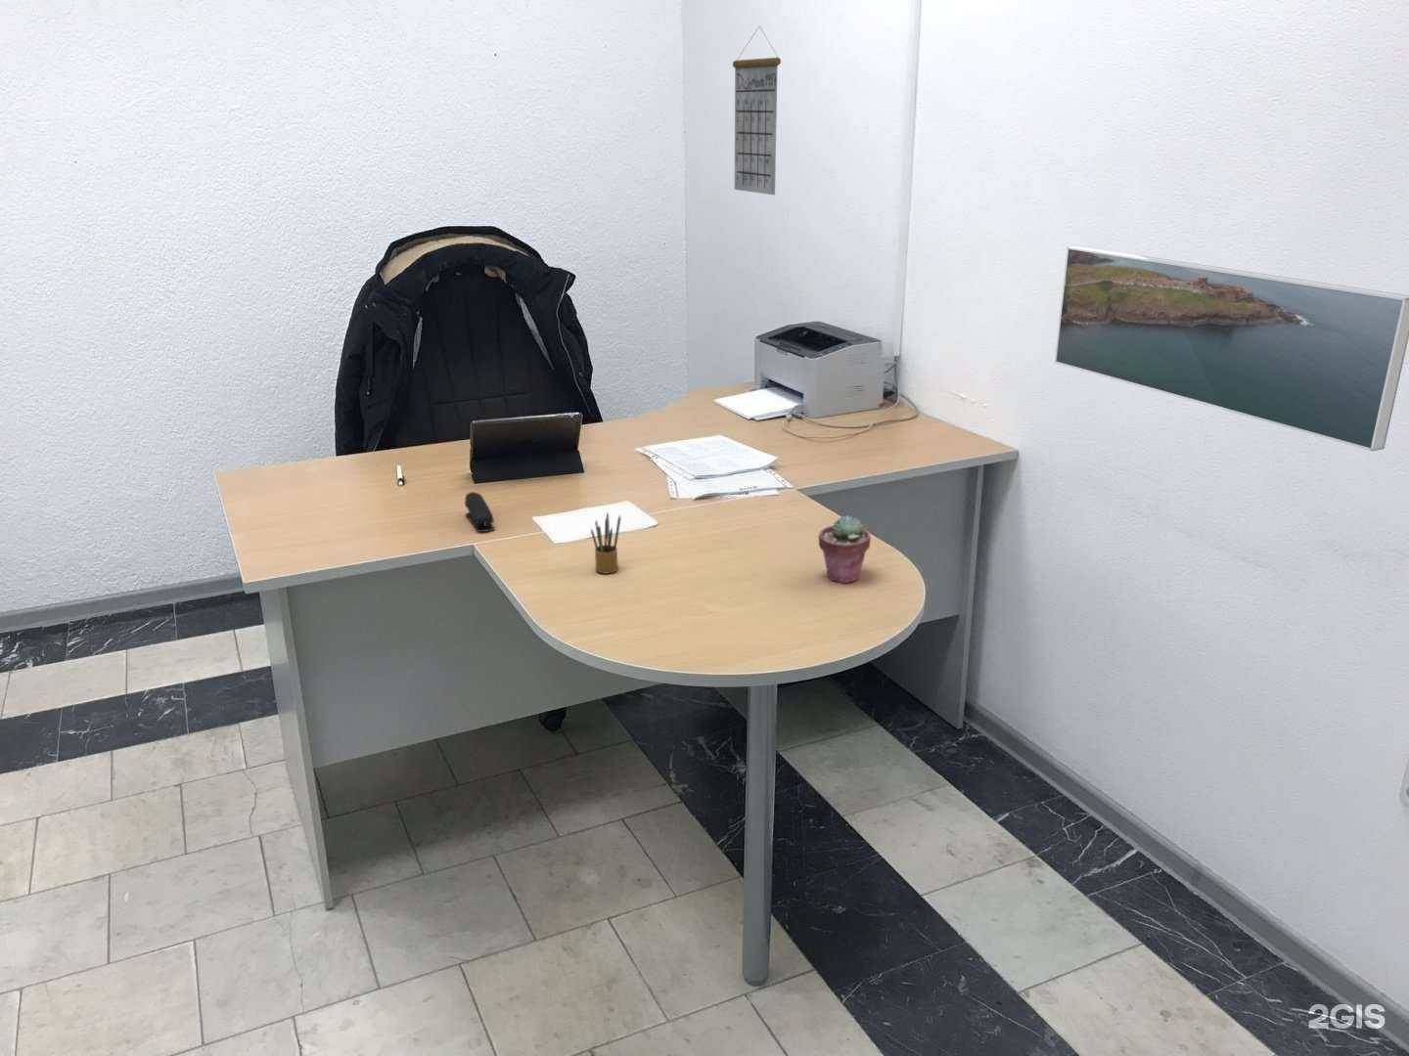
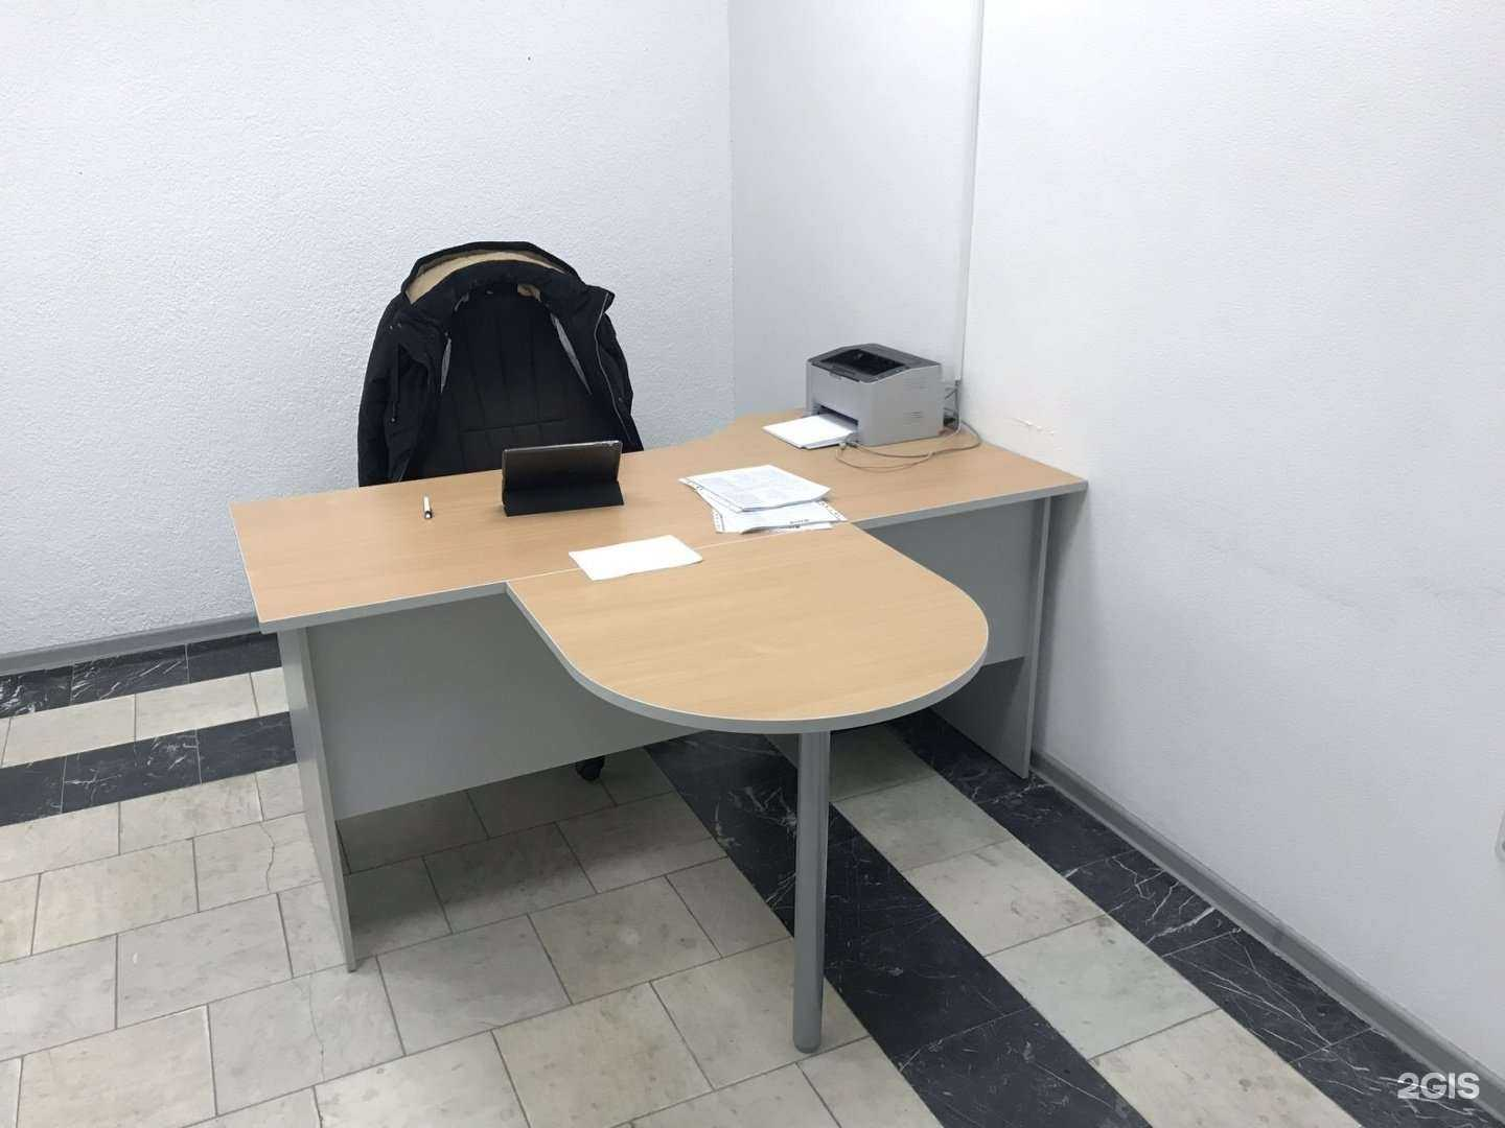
- calendar (756, 111)
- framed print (1206, 334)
- potted succulent (843, 547)
- pencil box (607, 545)
- stapler (478, 510)
